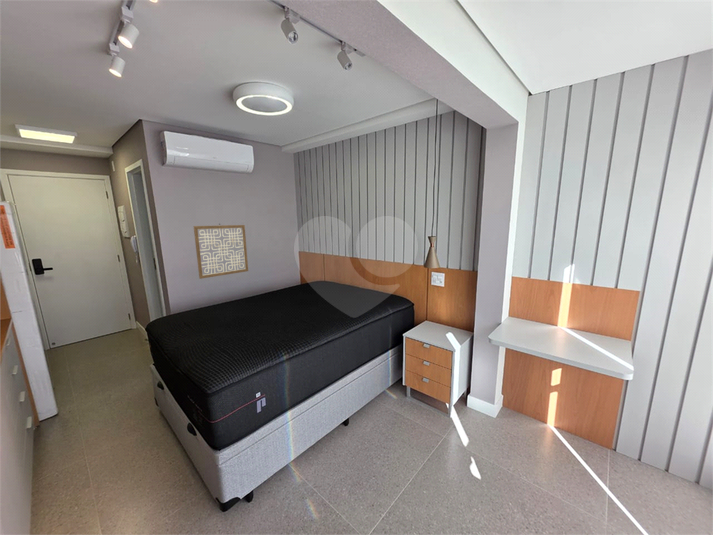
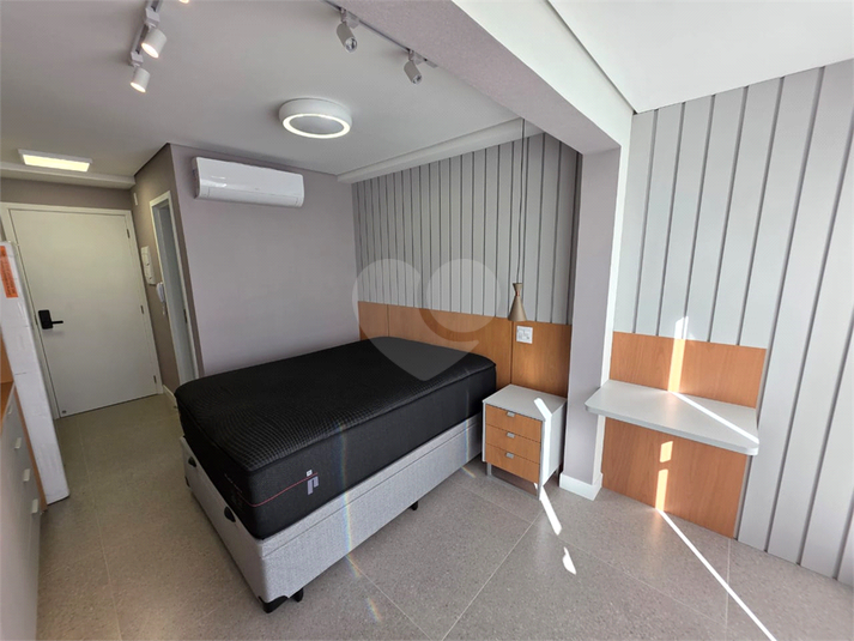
- wall art (223, 248)
